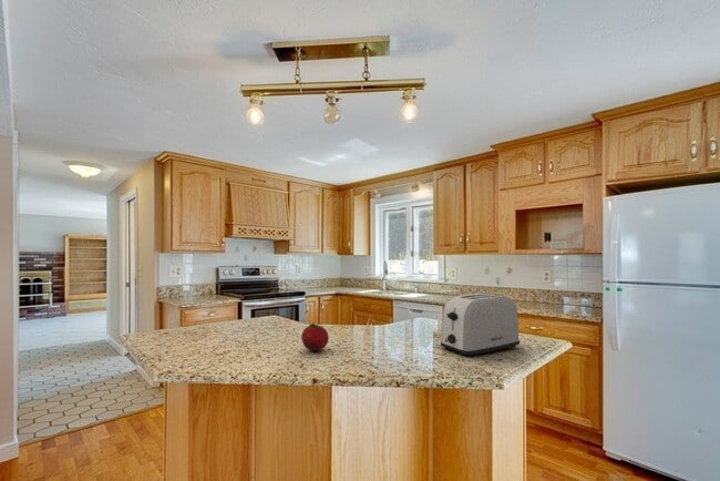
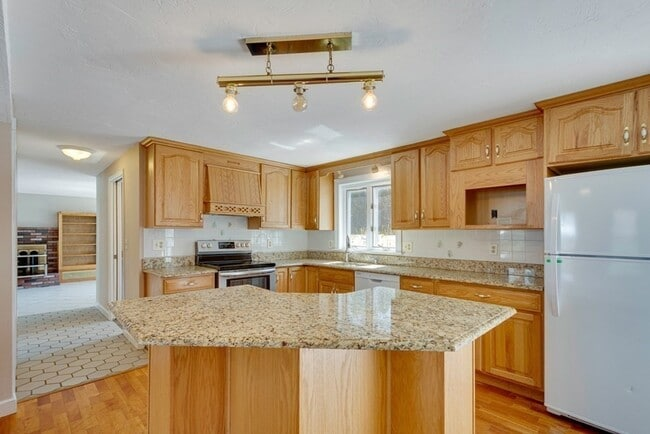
- fruit (315, 336)
- toaster (479, 321)
